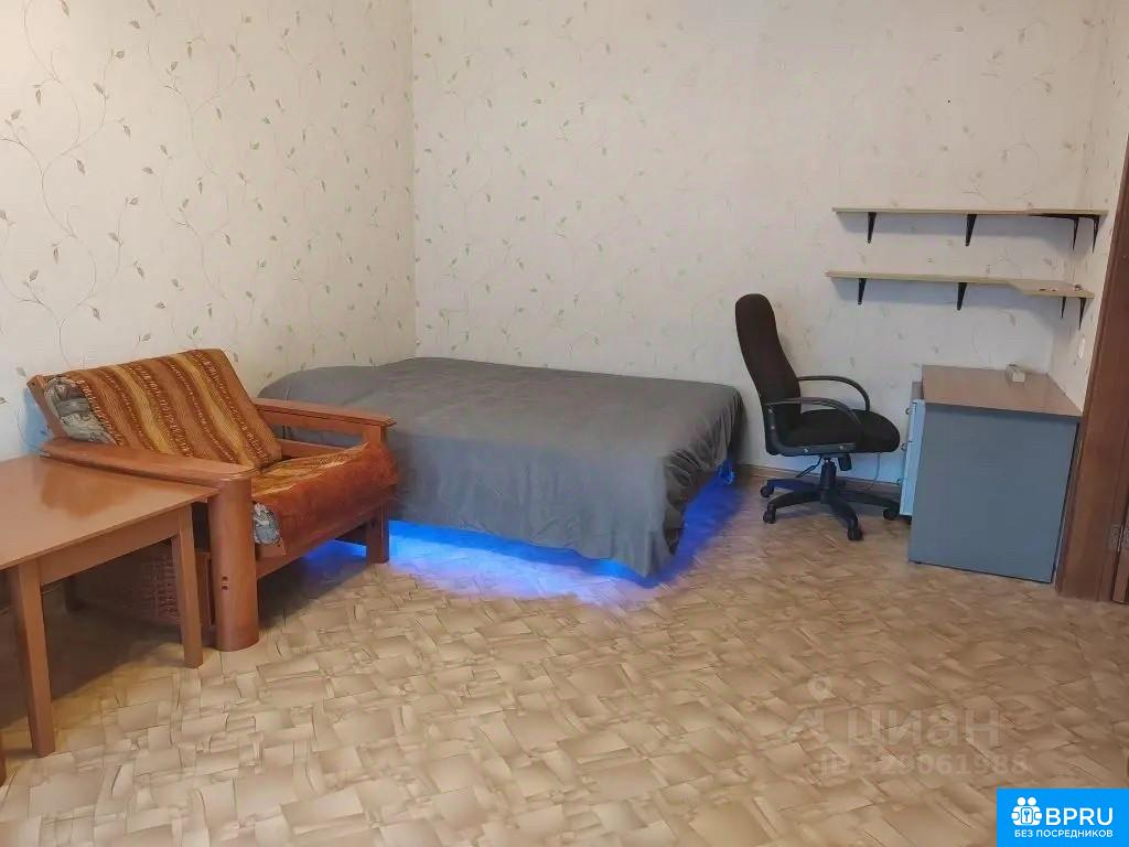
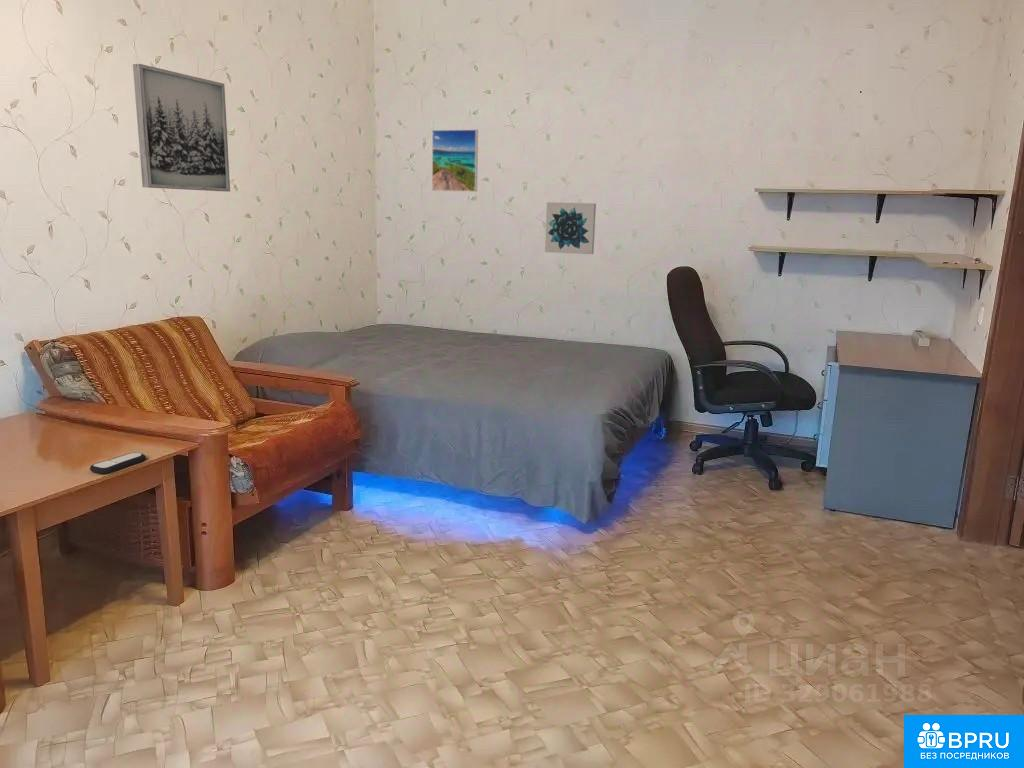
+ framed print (454, 160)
+ remote control (119, 462)
+ wall art (185, 133)
+ wall art (570, 228)
